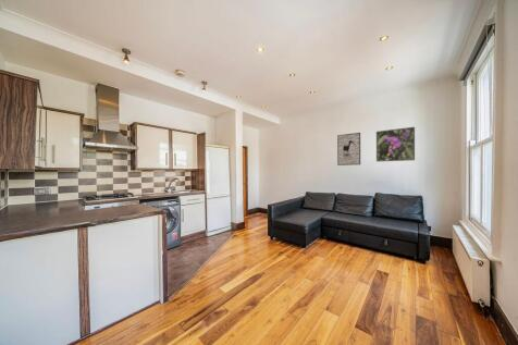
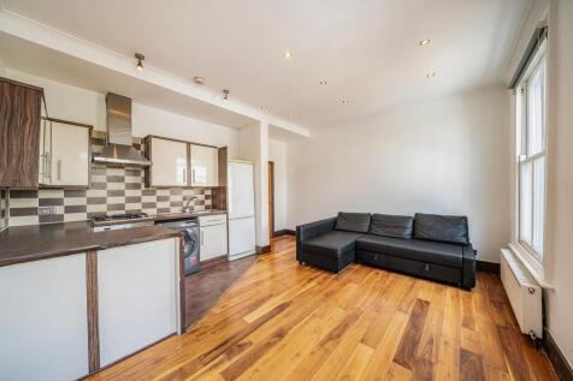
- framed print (348, 149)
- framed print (394, 145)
